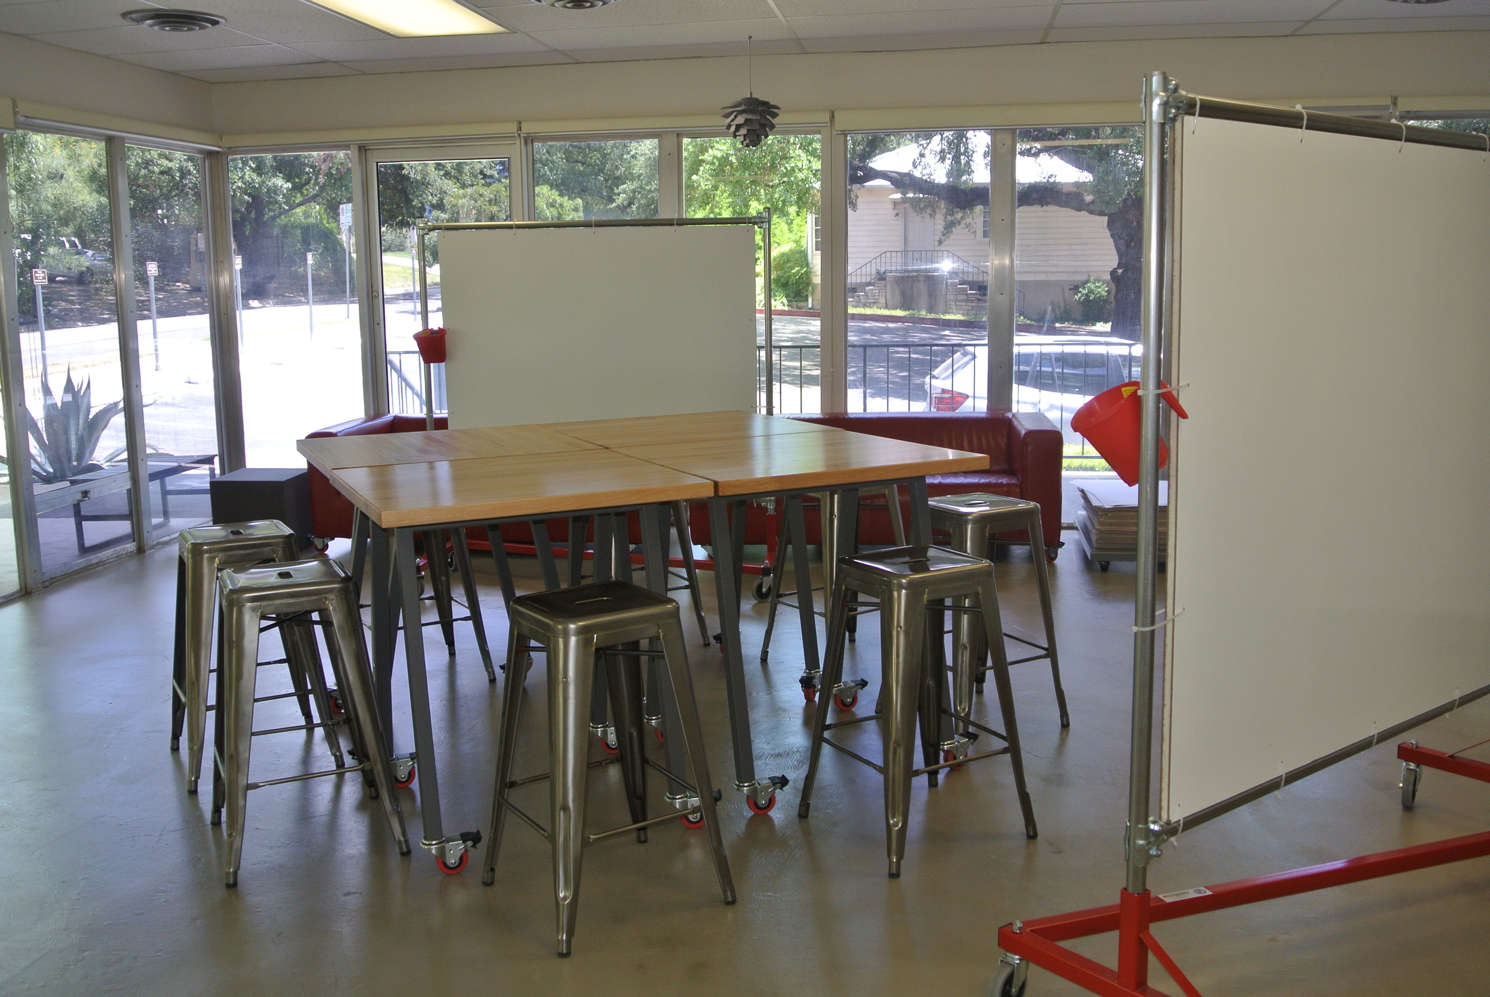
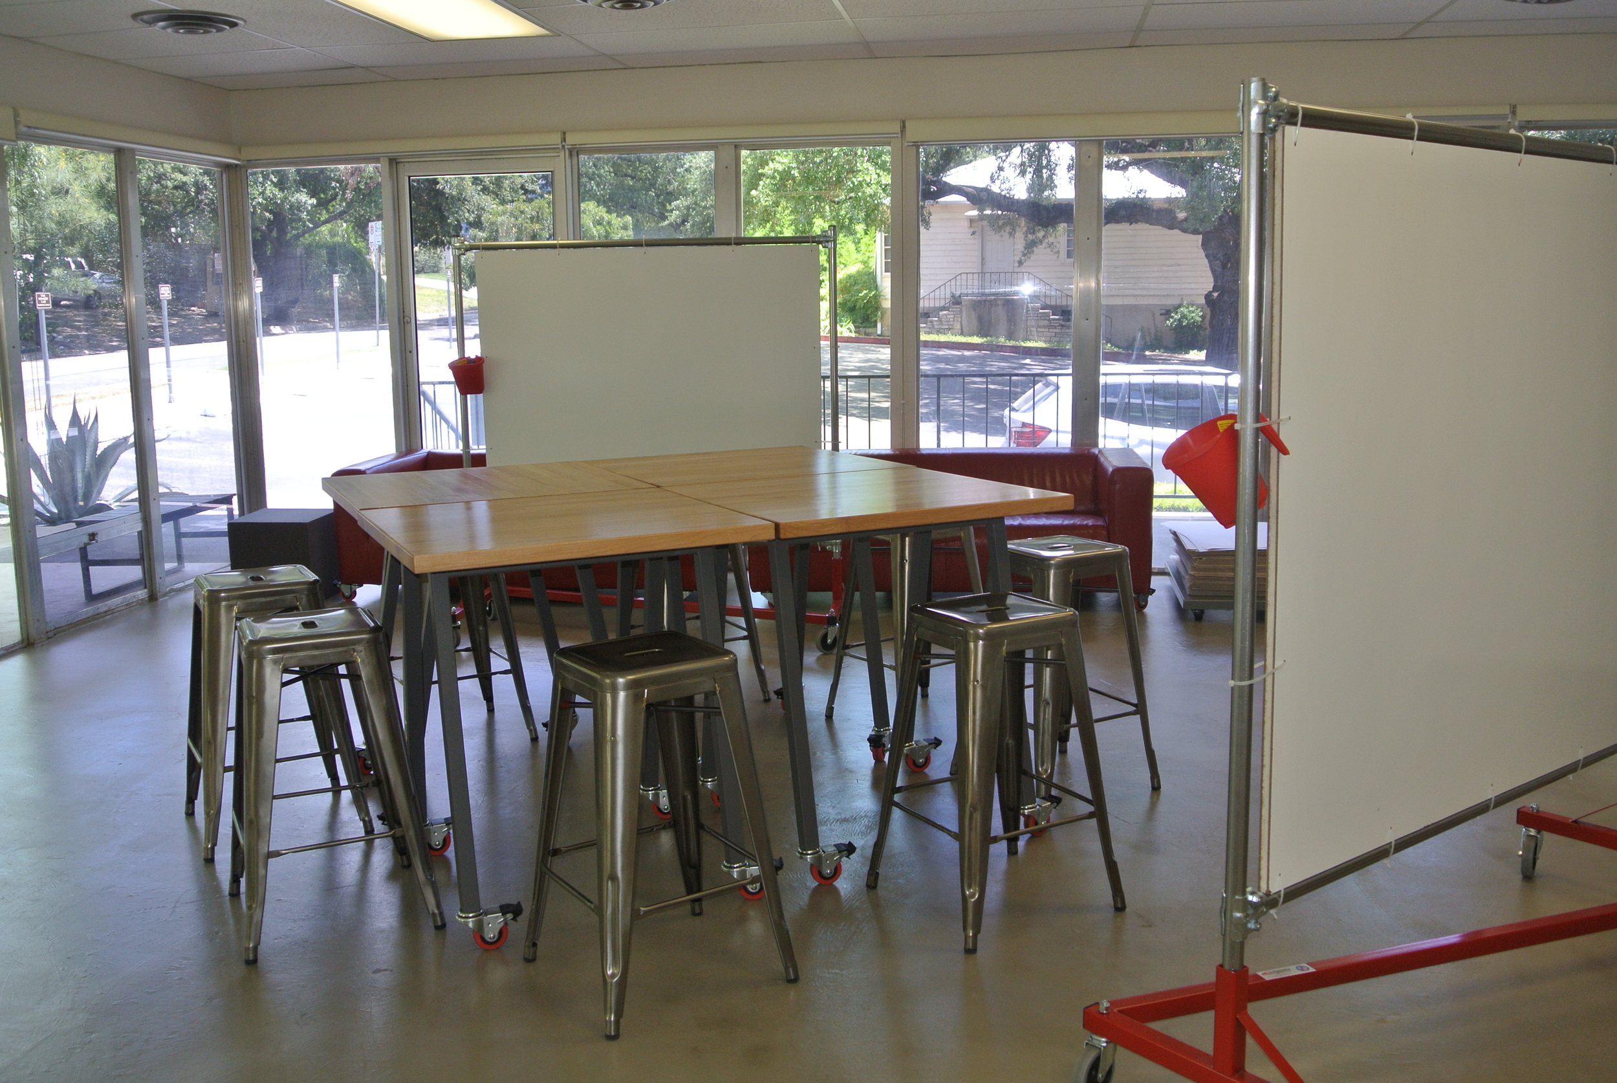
- pendant light (751, 91)
